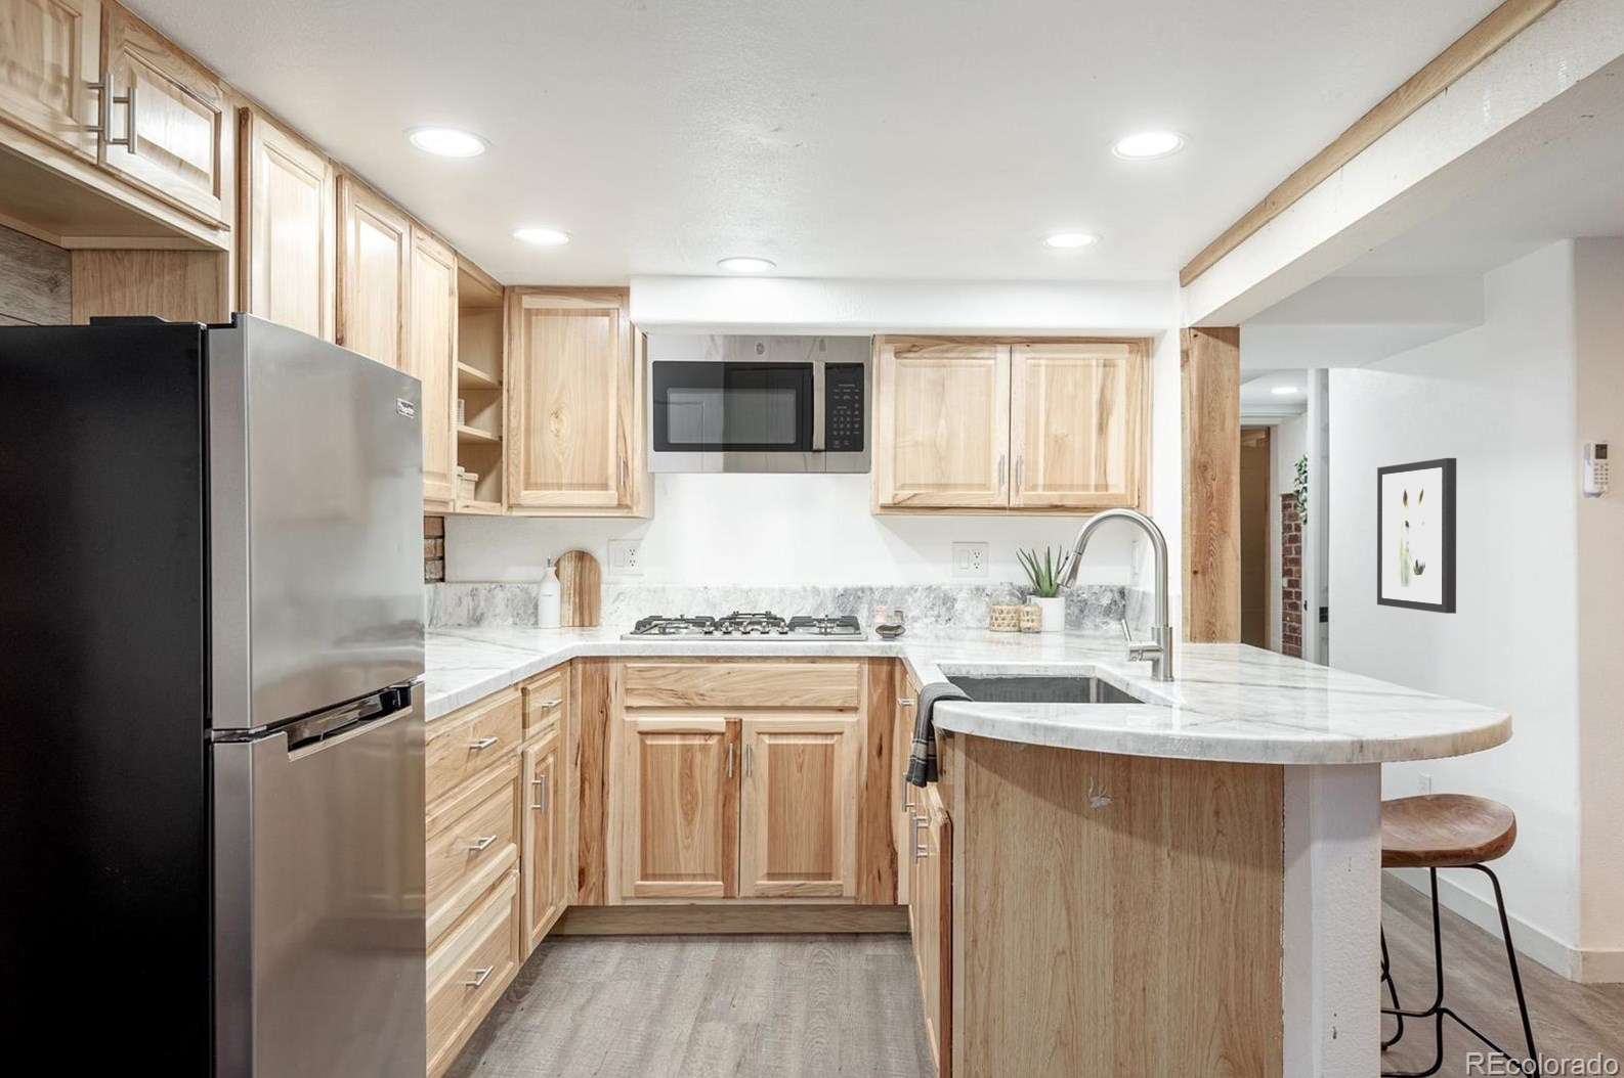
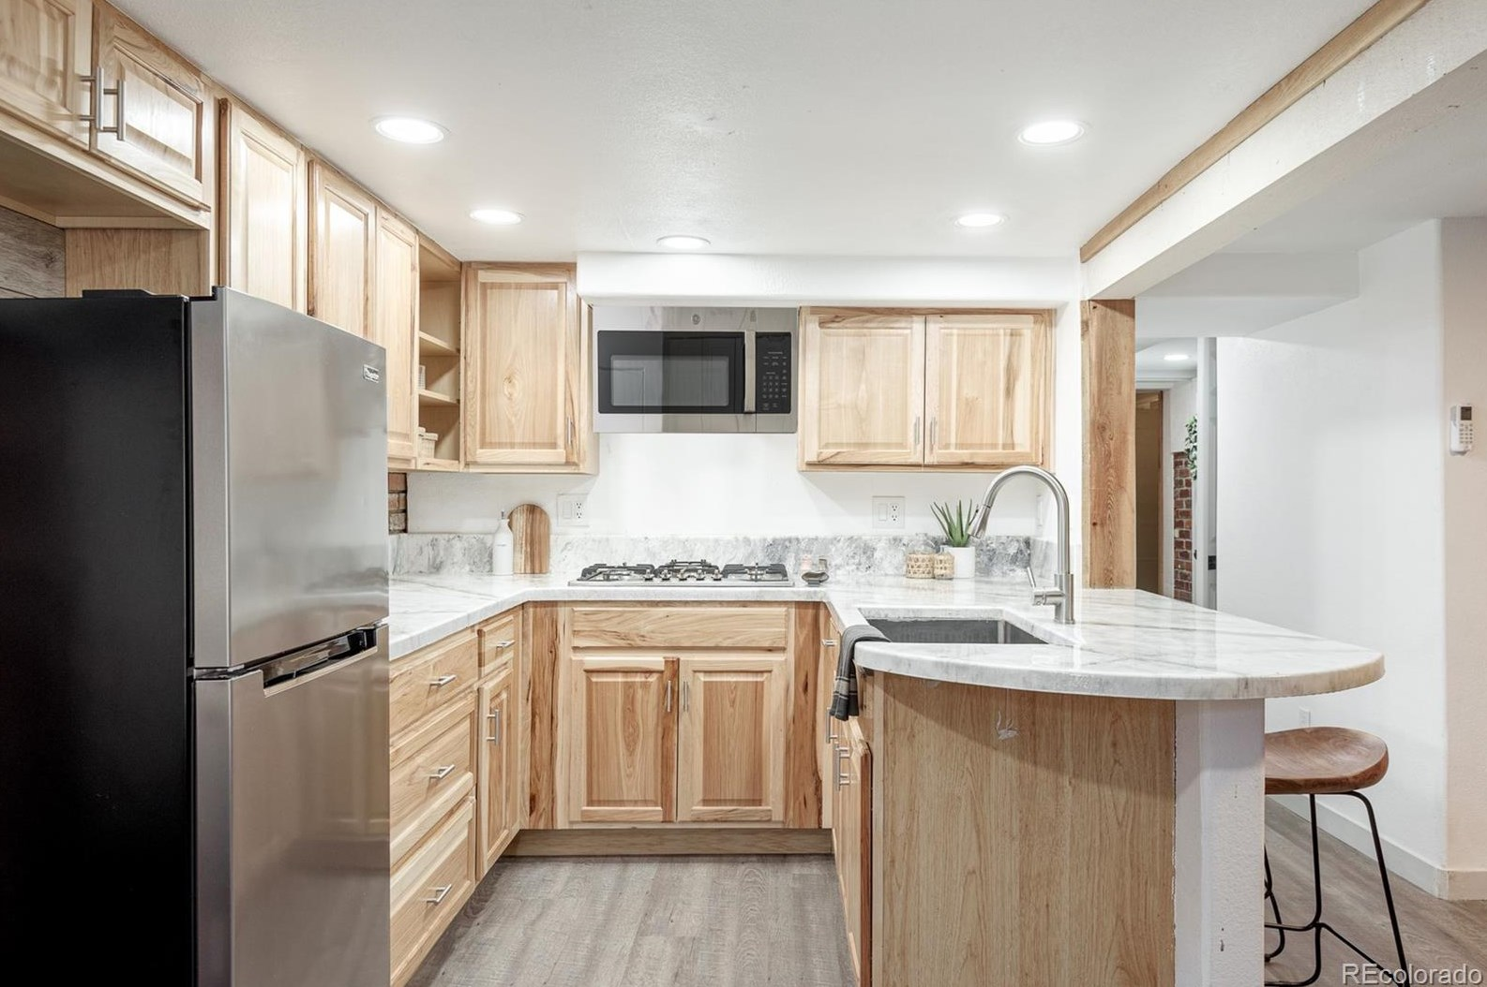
- wall art (1415, 535)
